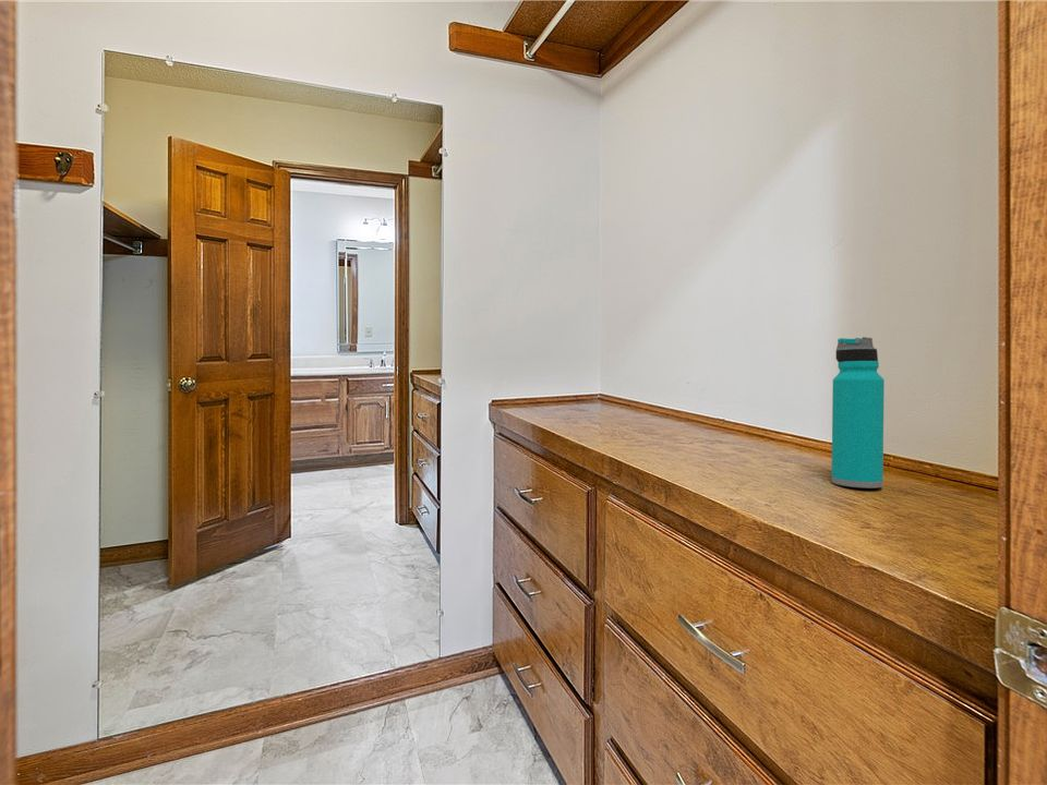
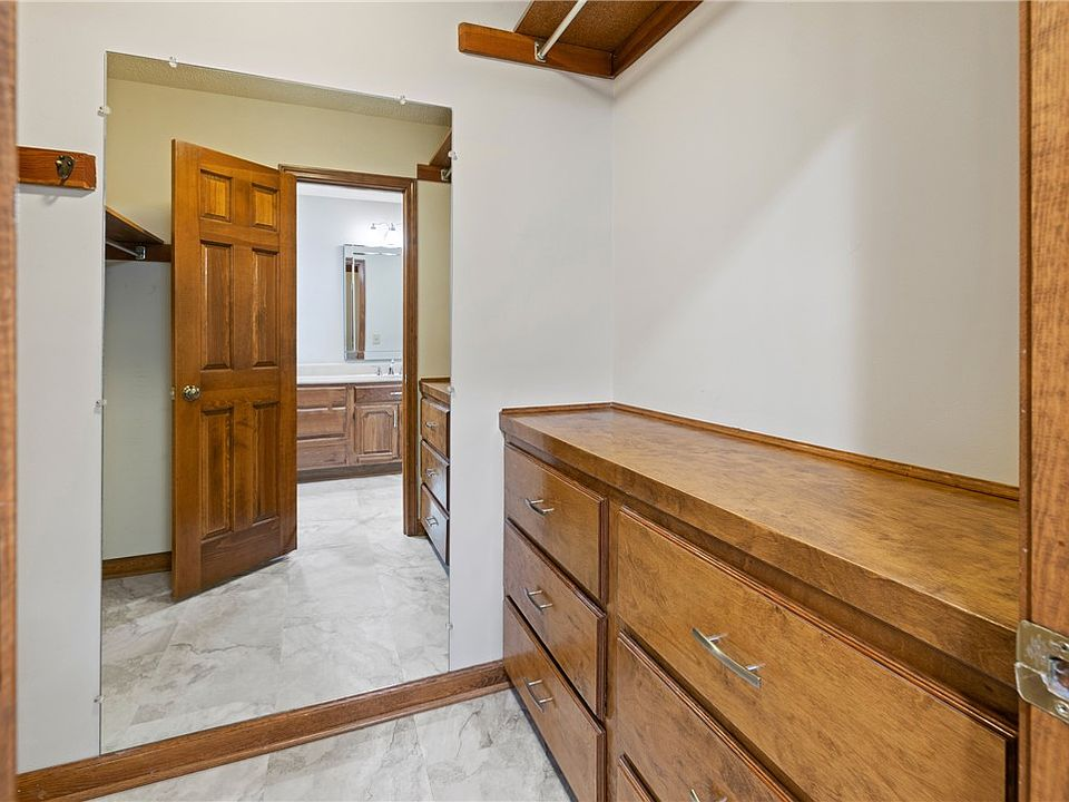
- water bottle (857, 411)
